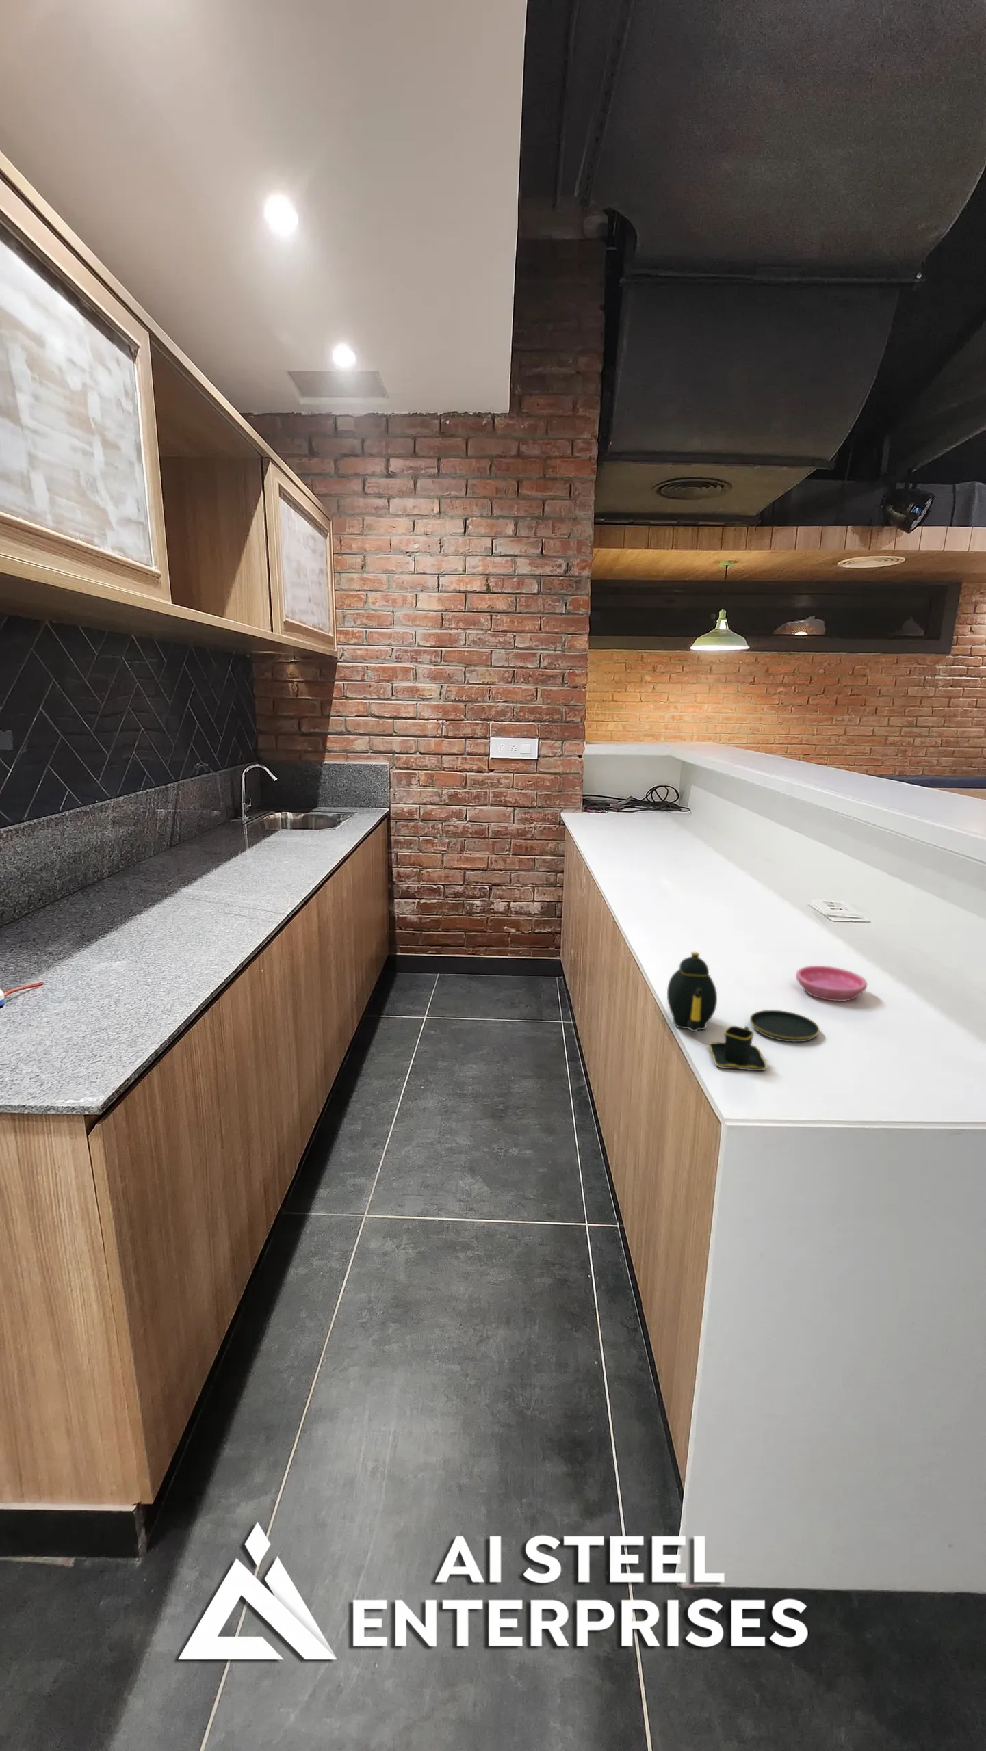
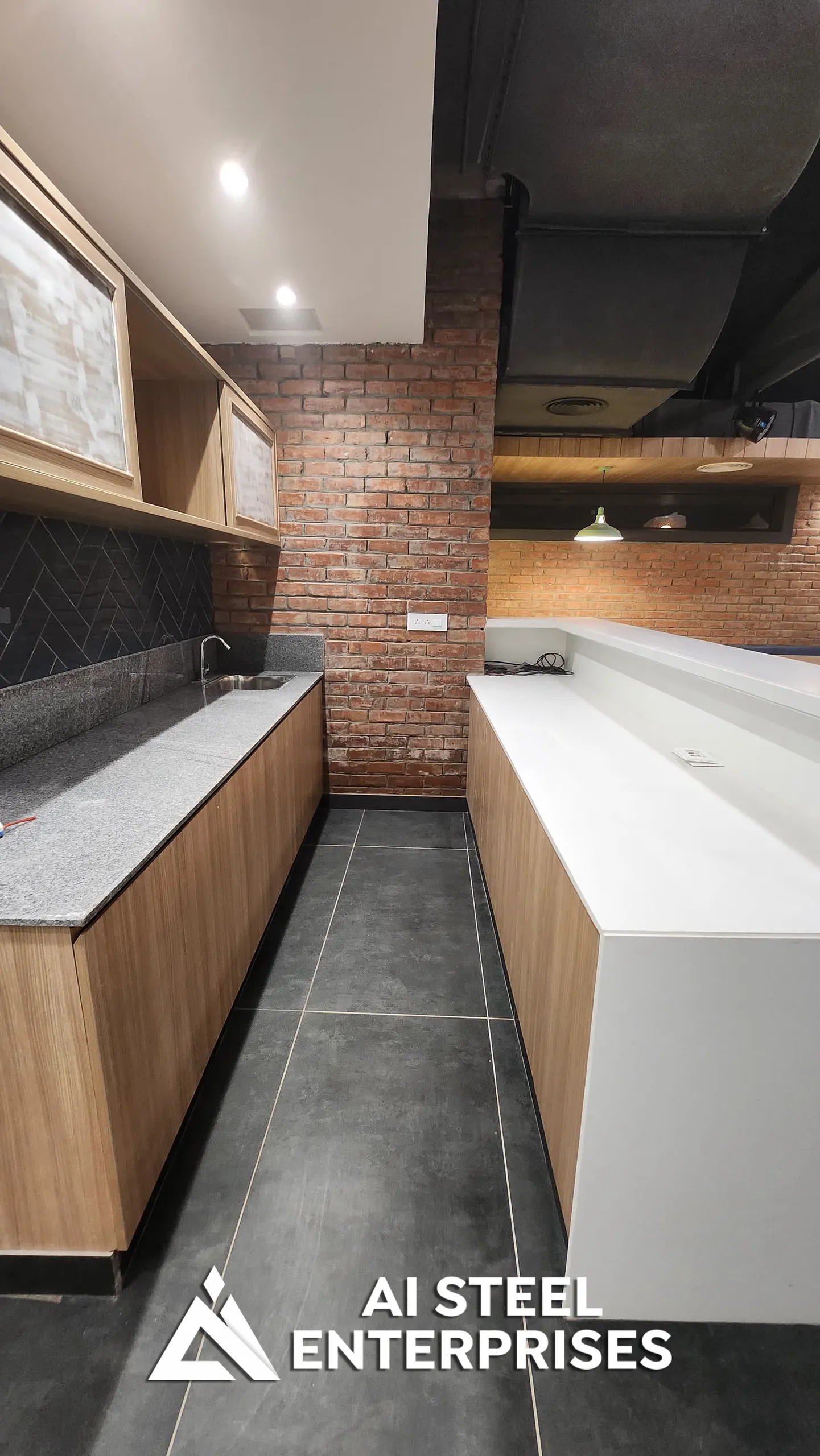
- saucer (830, 984)
- teapot (755, 1013)
